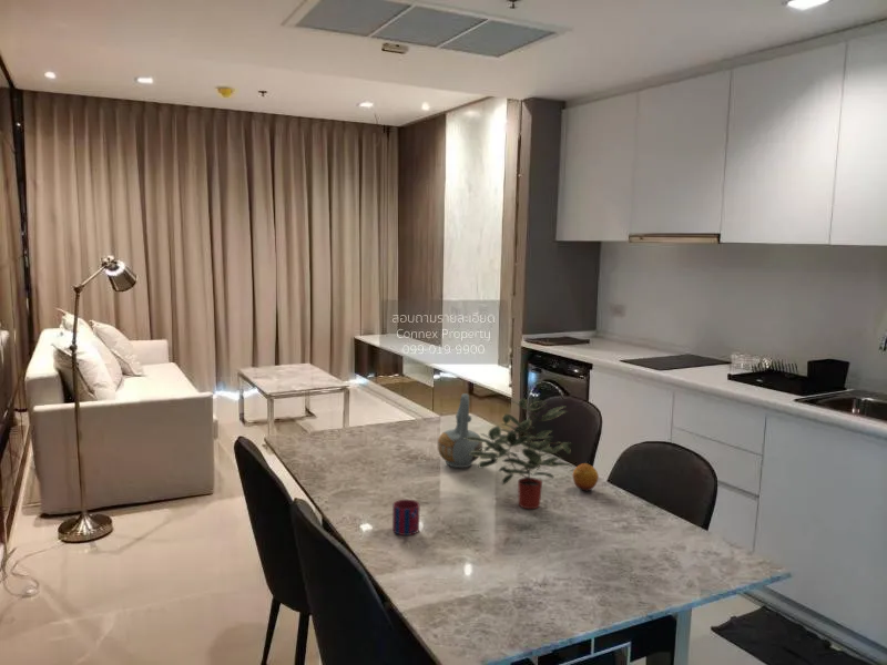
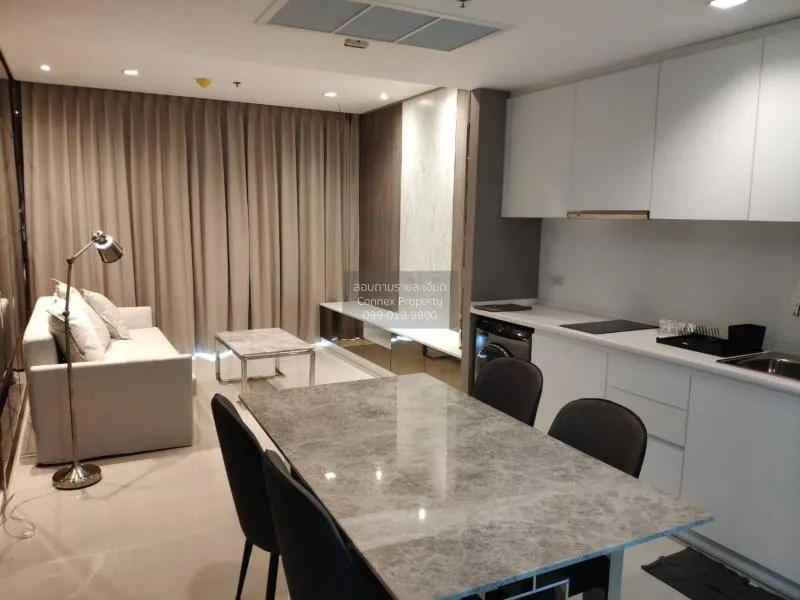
- mug (407, 519)
- fruit (585, 477)
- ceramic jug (460, 427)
- potted plant (517, 454)
